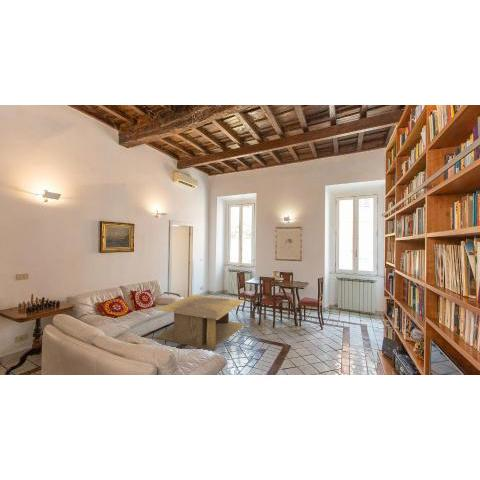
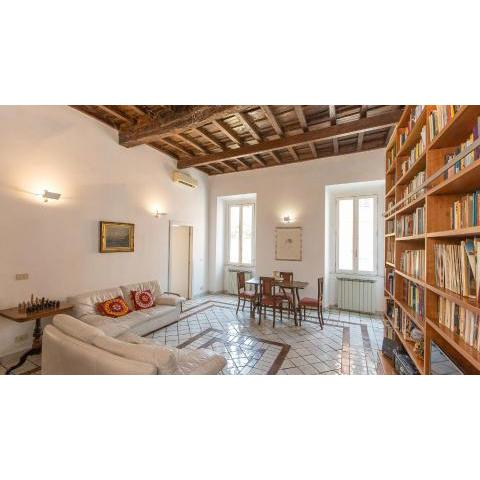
- coffee table (203, 317)
